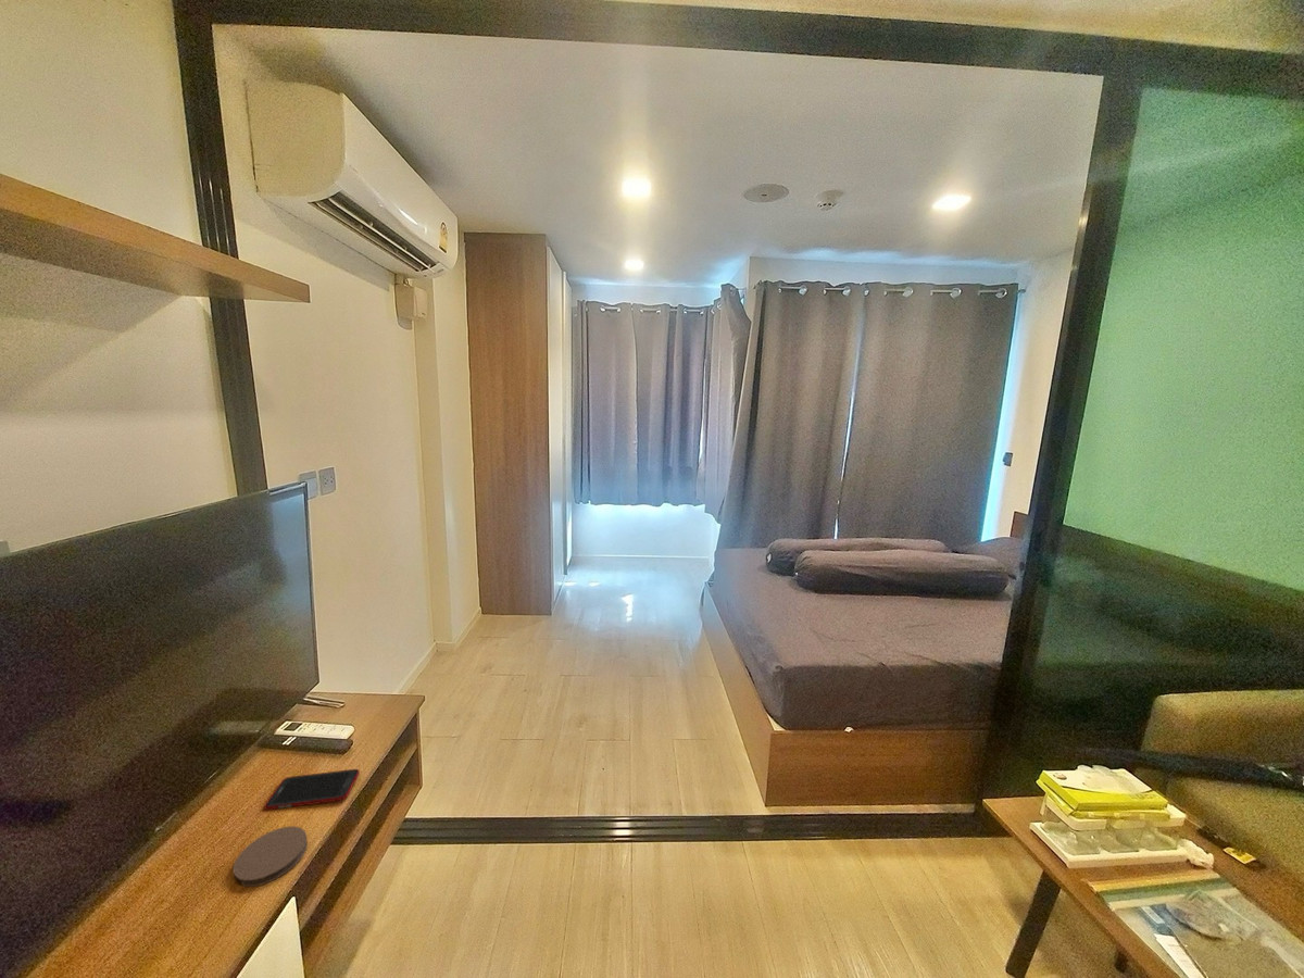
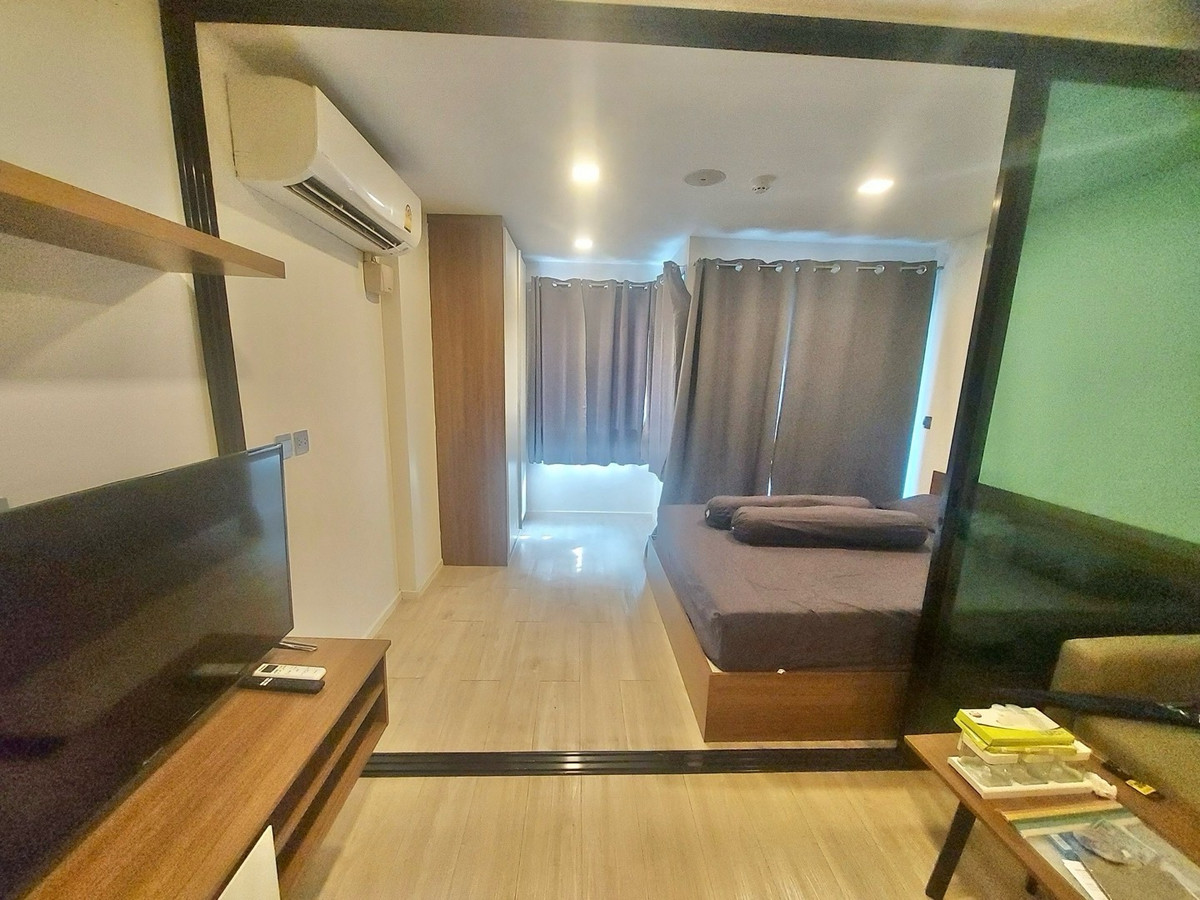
- coaster (272, 854)
- cell phone (314, 788)
